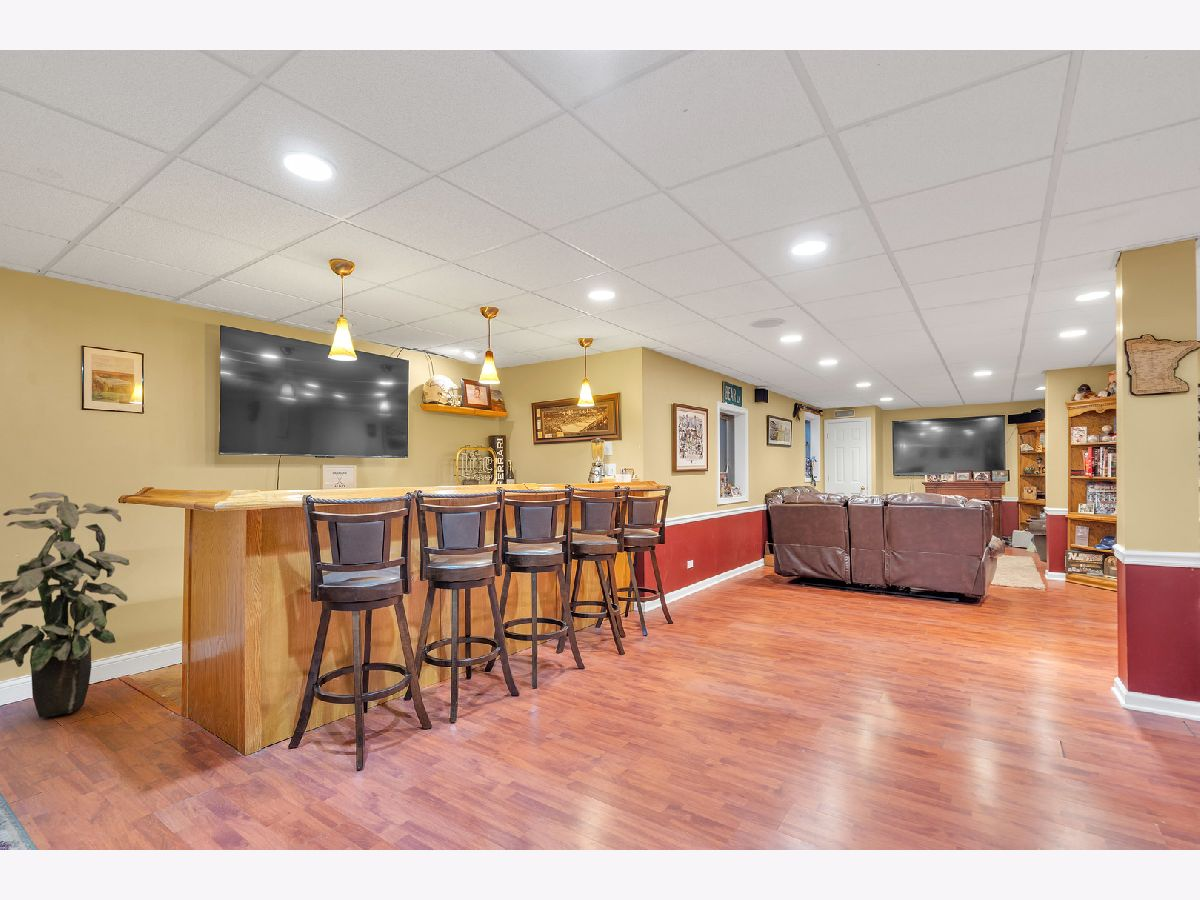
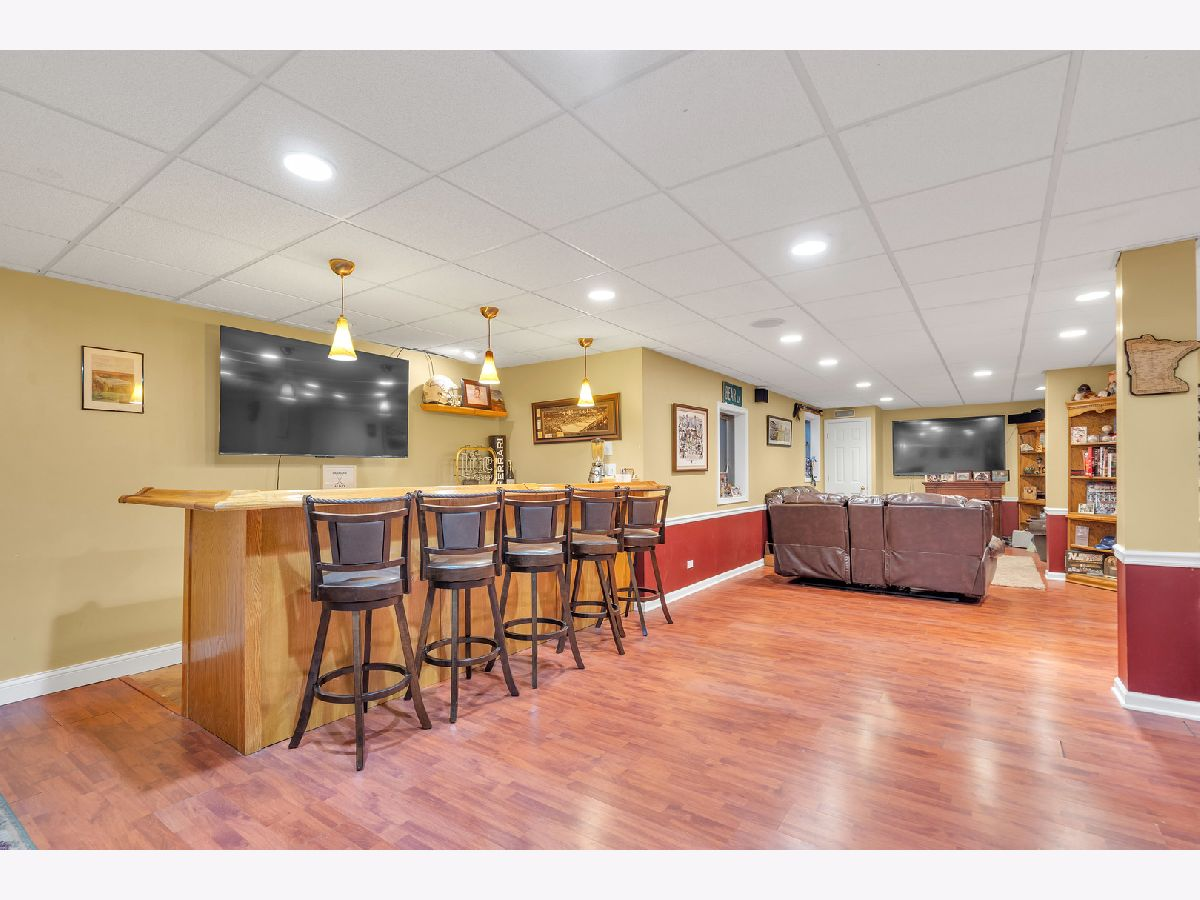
- indoor plant (56, 600)
